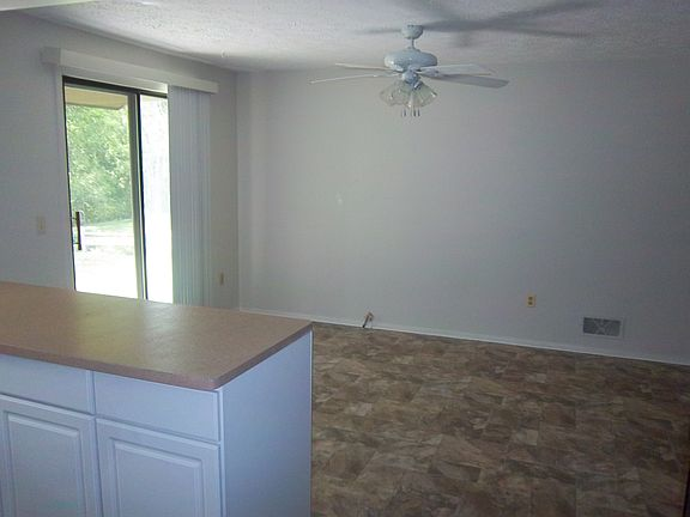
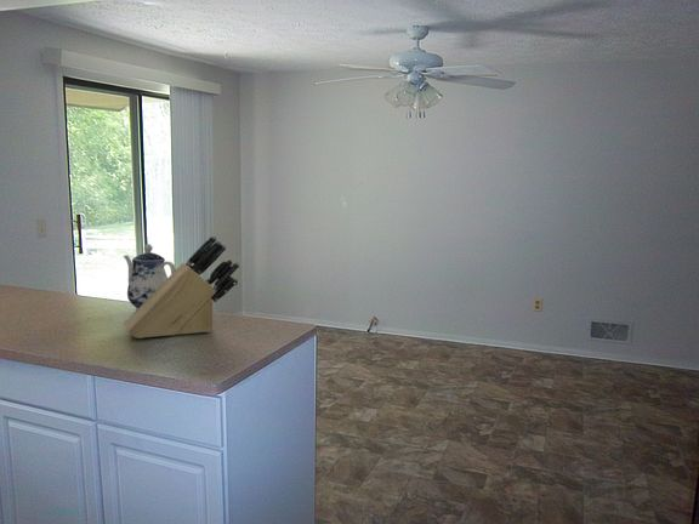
+ teapot (148, 278)
+ knife block (182, 284)
